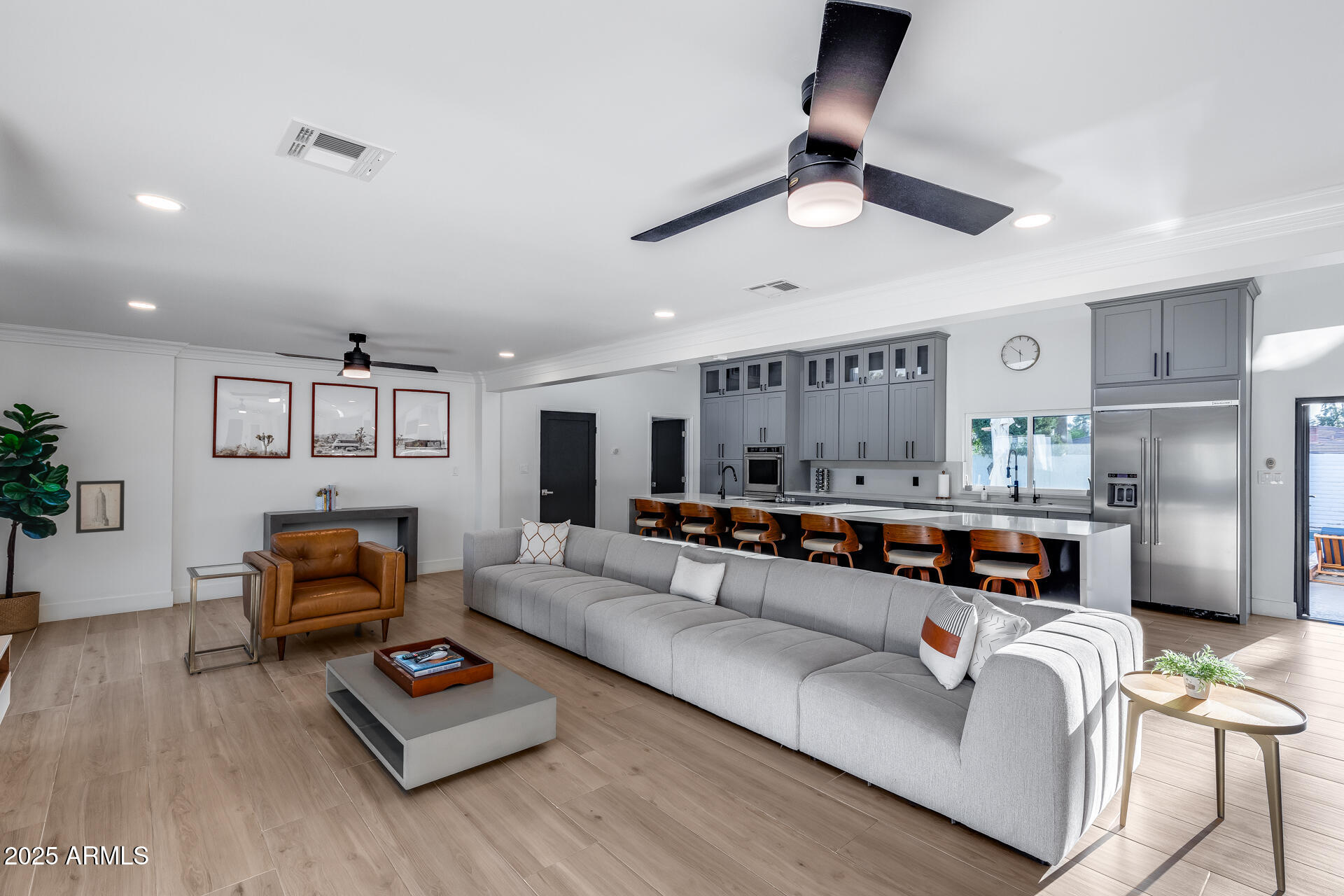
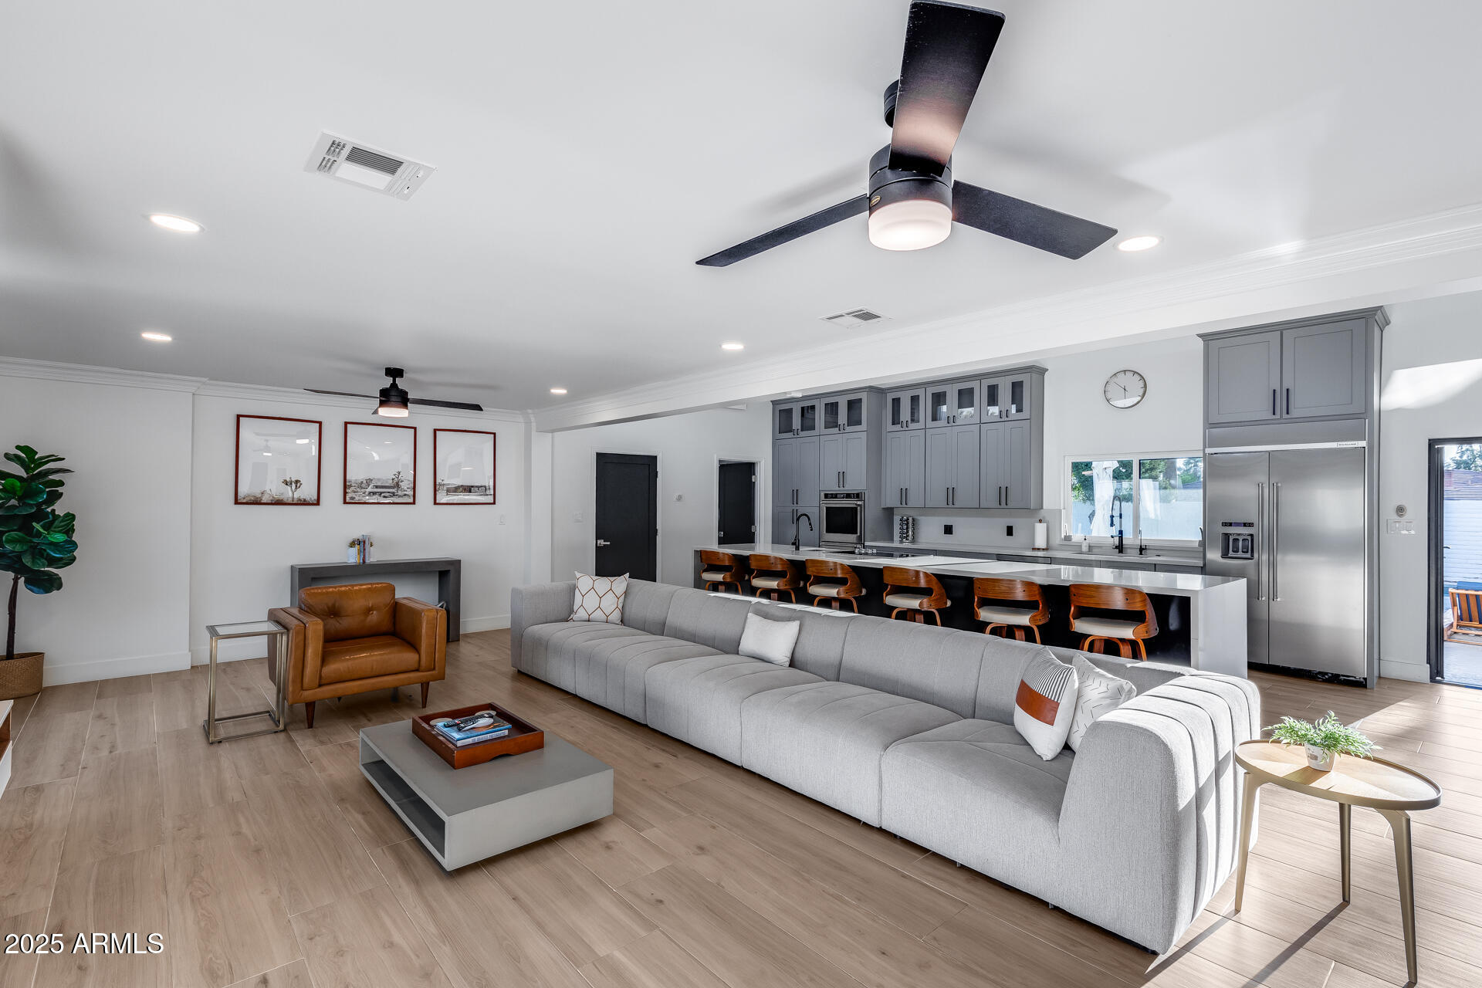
- wall art (100, 506)
